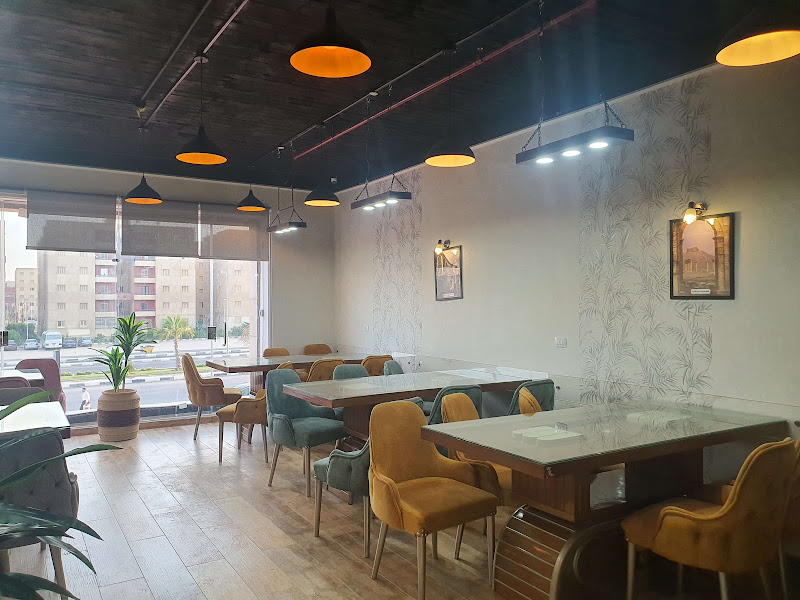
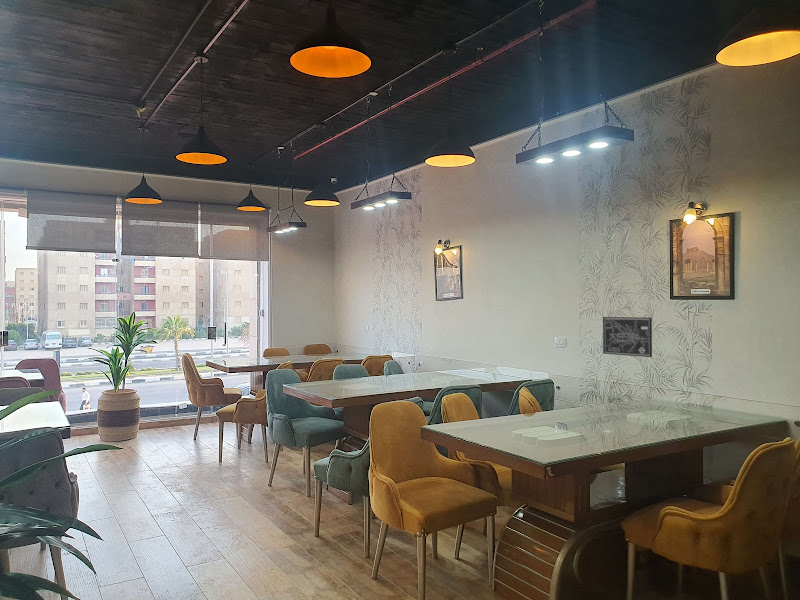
+ wall art (626, 336)
